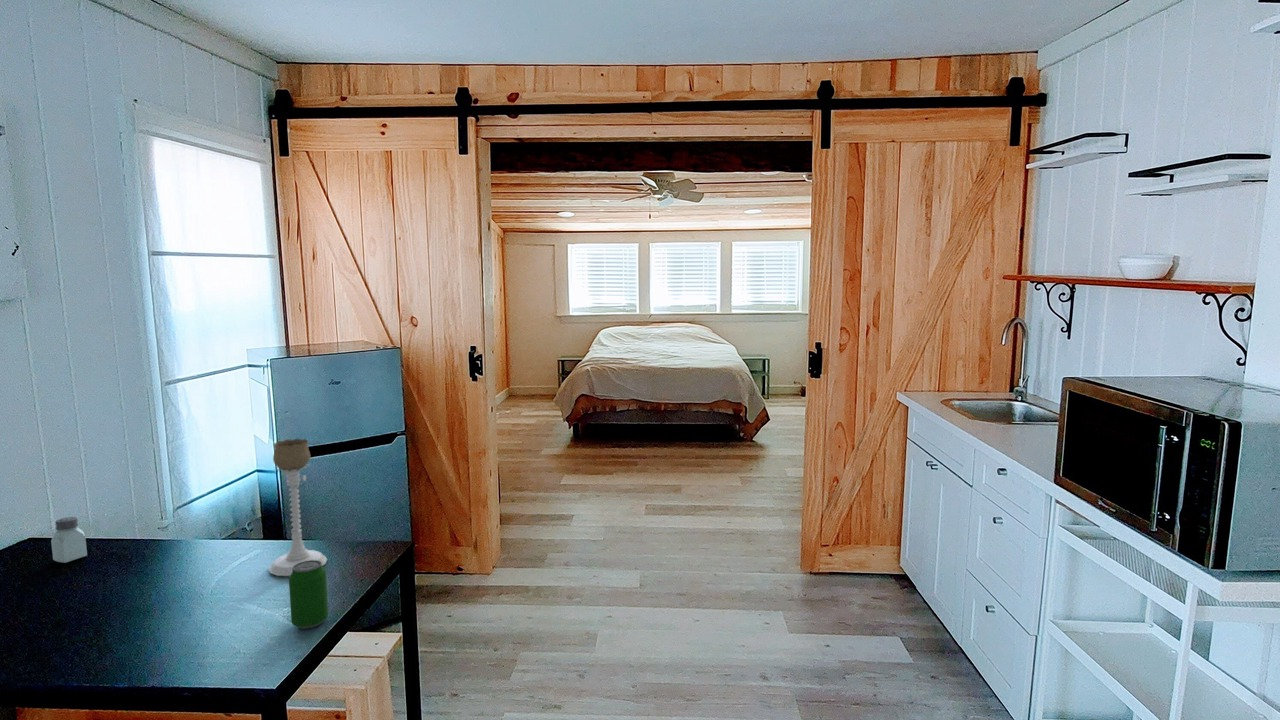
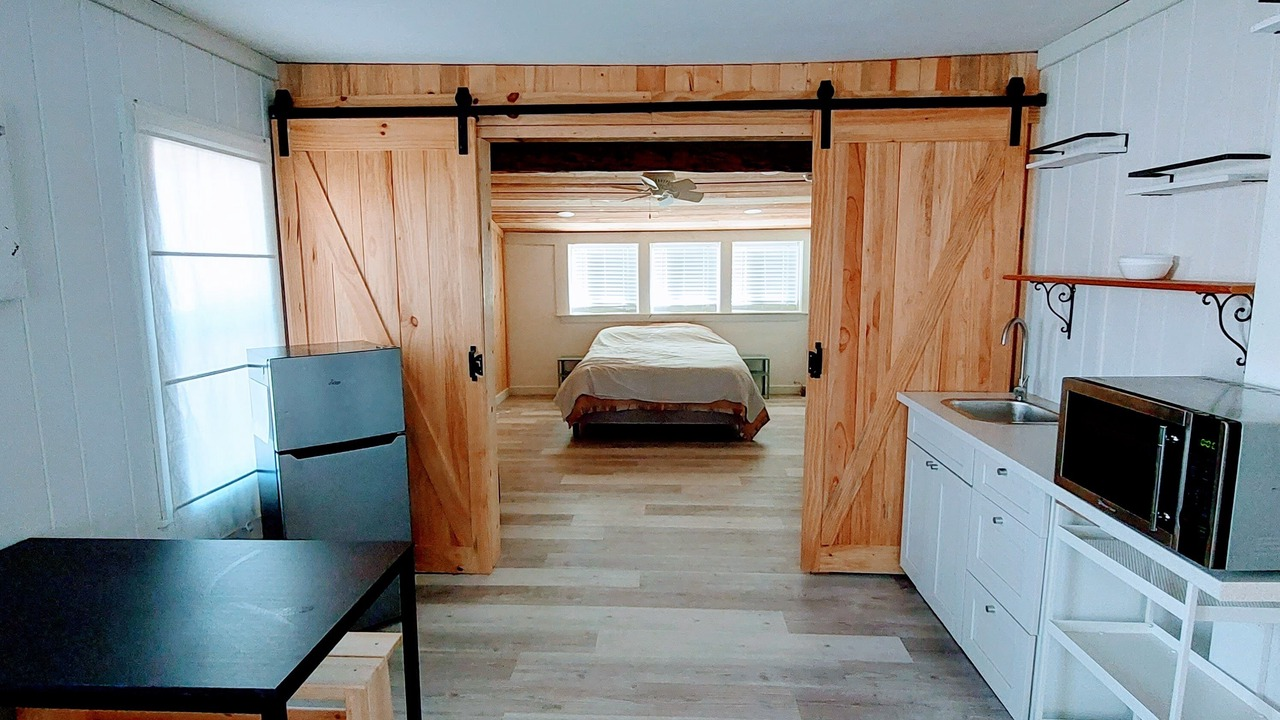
- candle holder (294, 504)
- beverage can (308, 594)
- saltshaker (68, 538)
